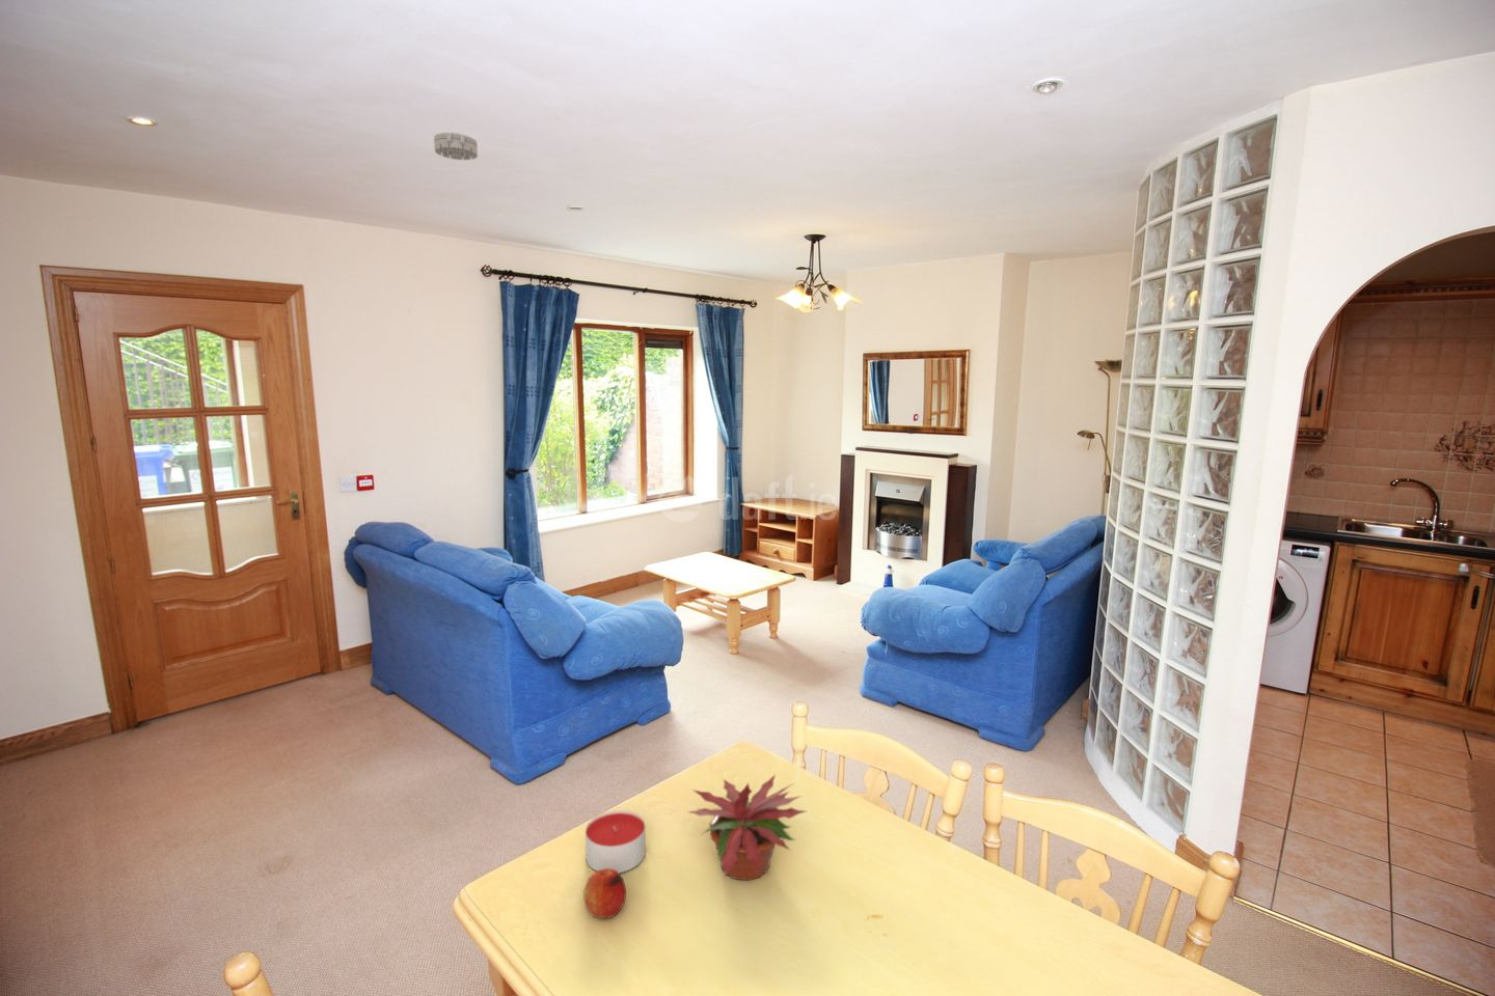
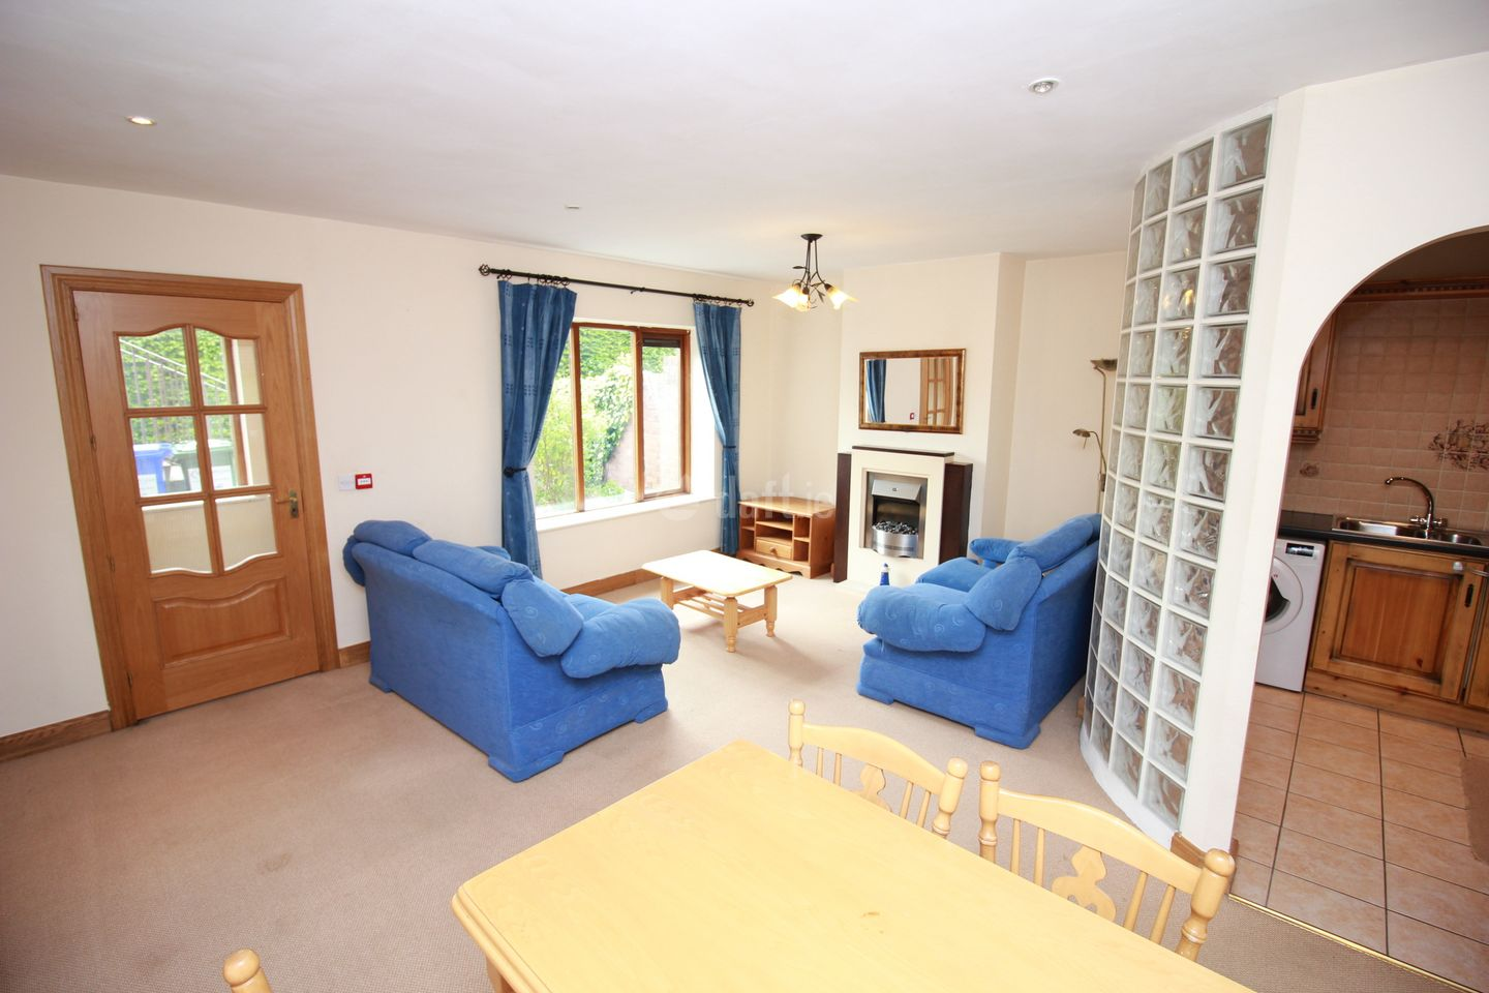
- fruit (605, 892)
- potted plant (745, 817)
- candle (615, 839)
- smoke detector (456, 146)
